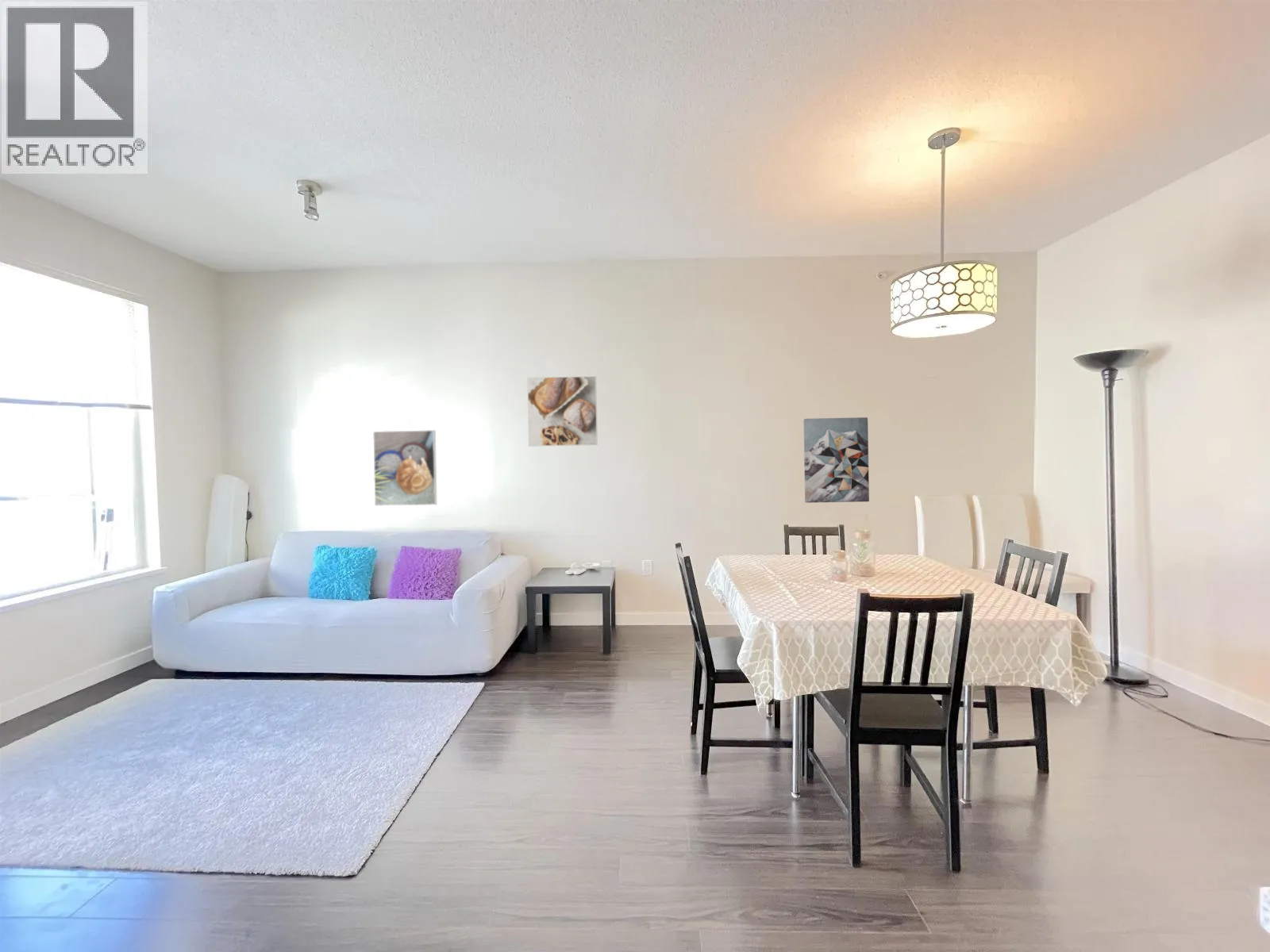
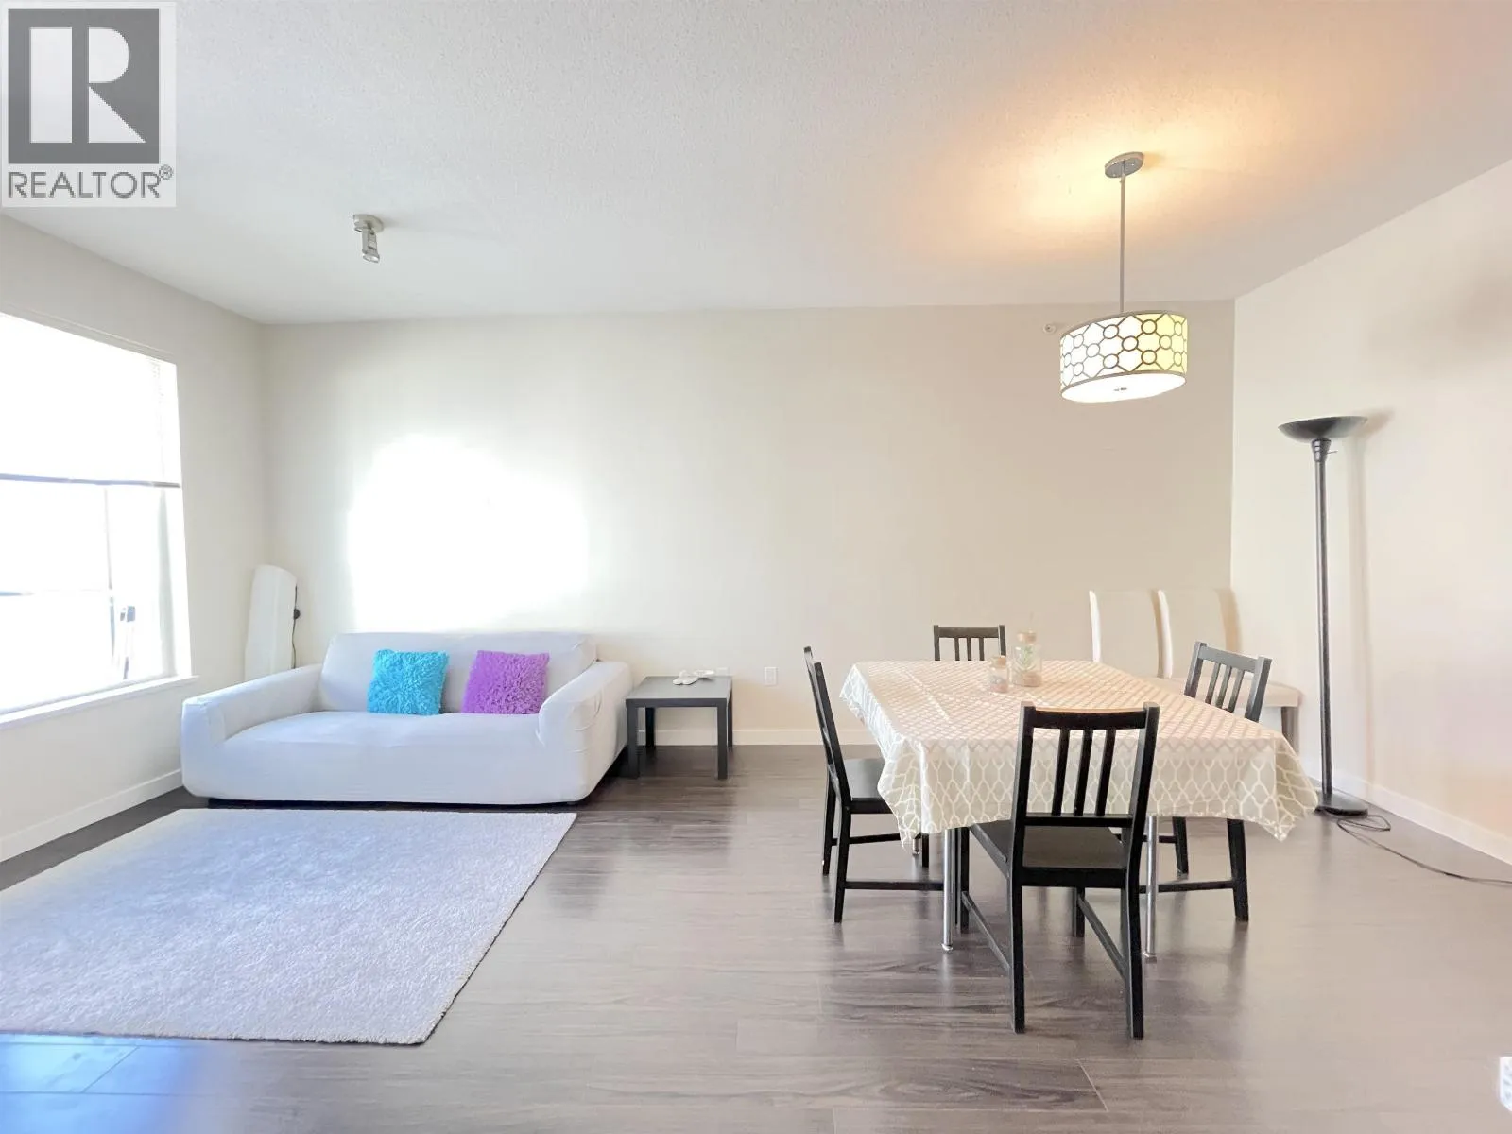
- wall art (836, 460)
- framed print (405, 468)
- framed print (562, 411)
